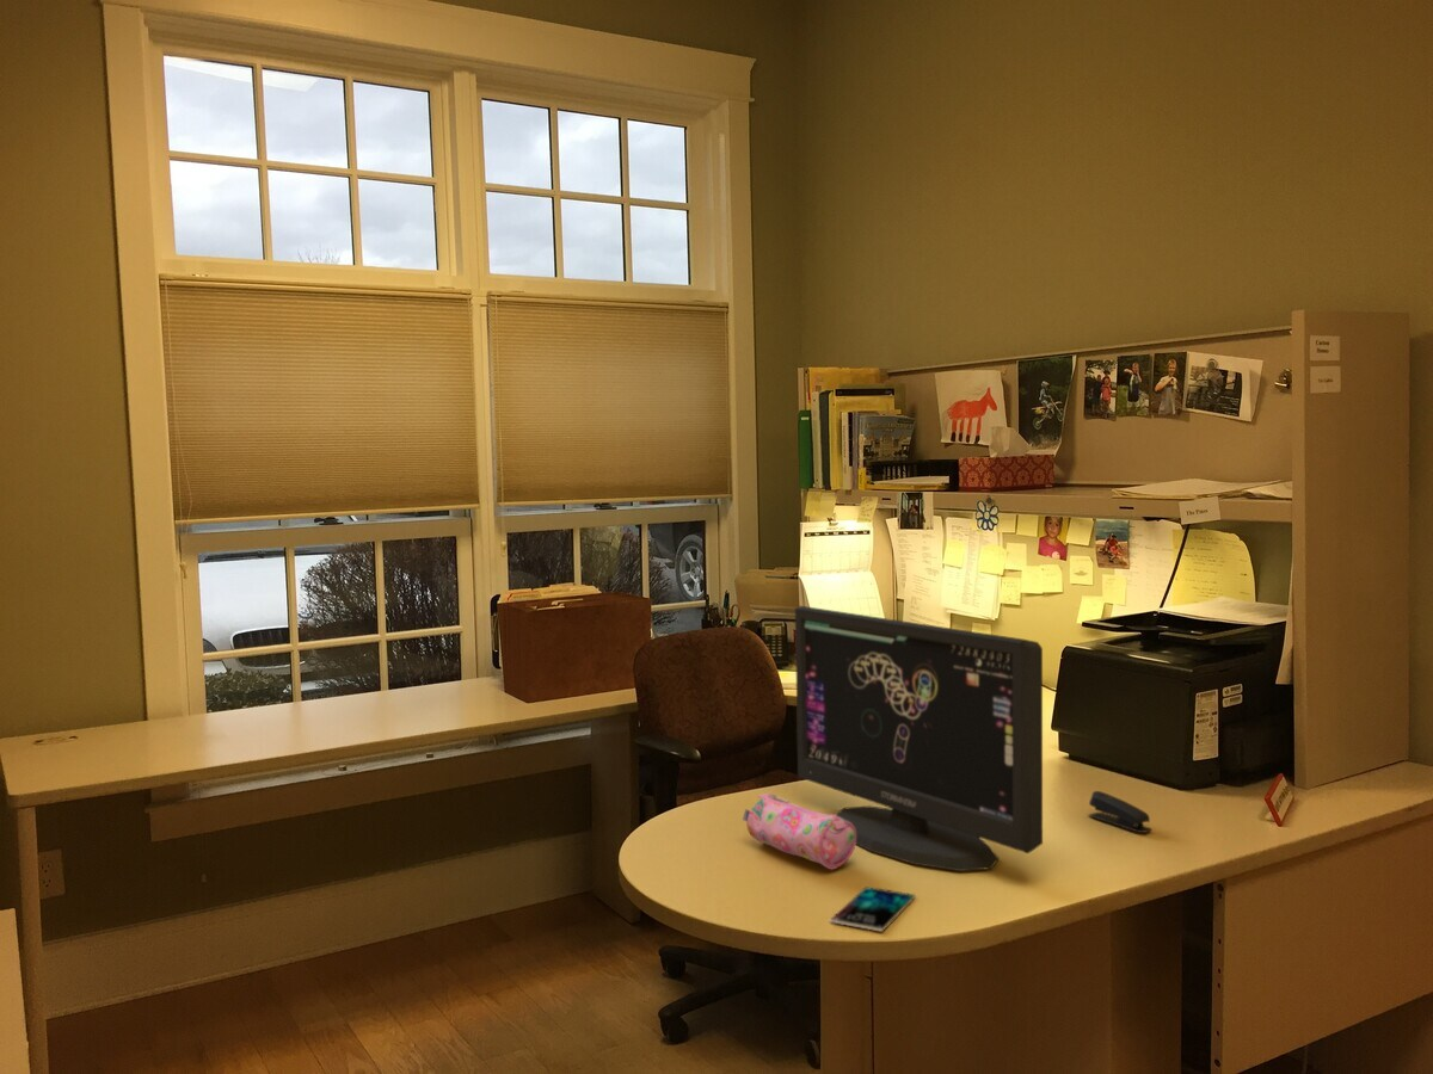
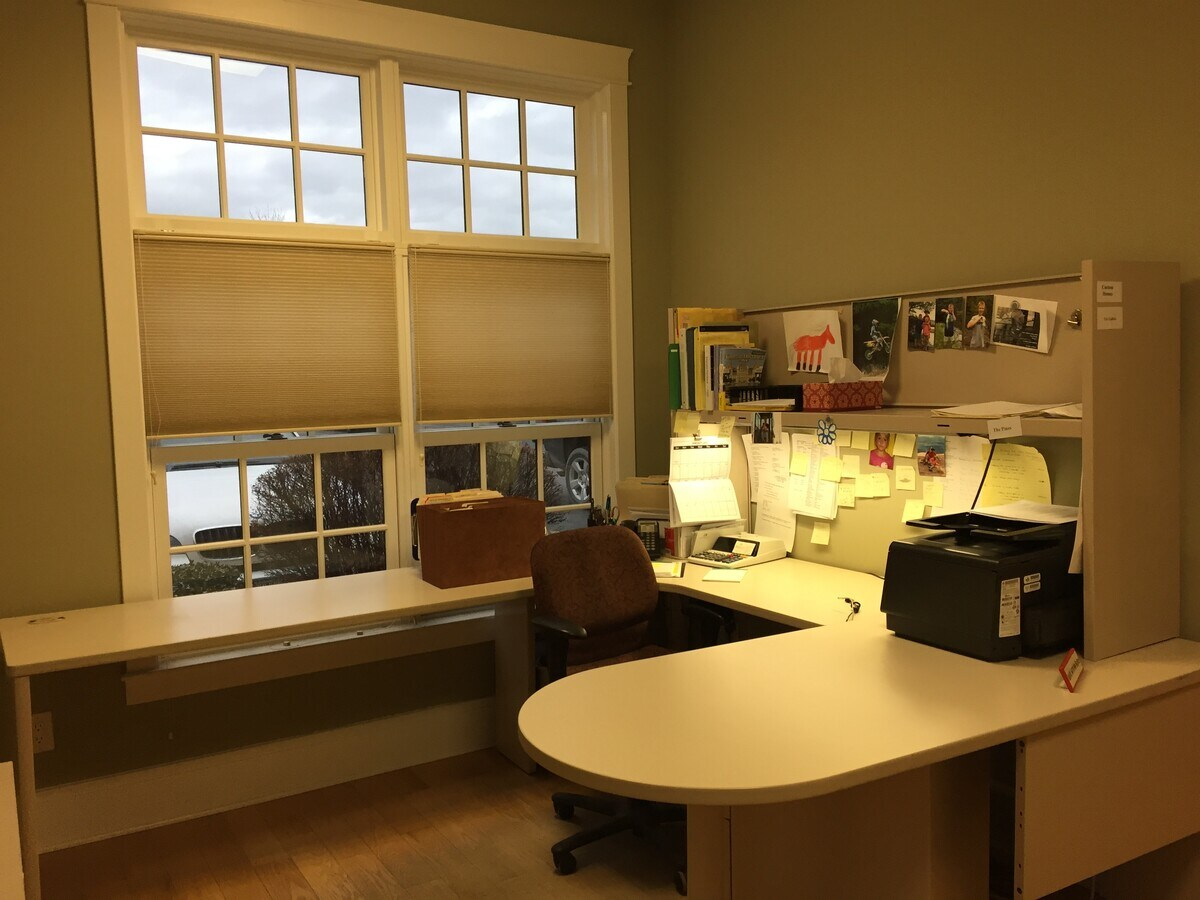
- computer monitor (908, 730)
- pencil case (799, 828)
- stapler (1119, 810)
- smartphone (873, 907)
